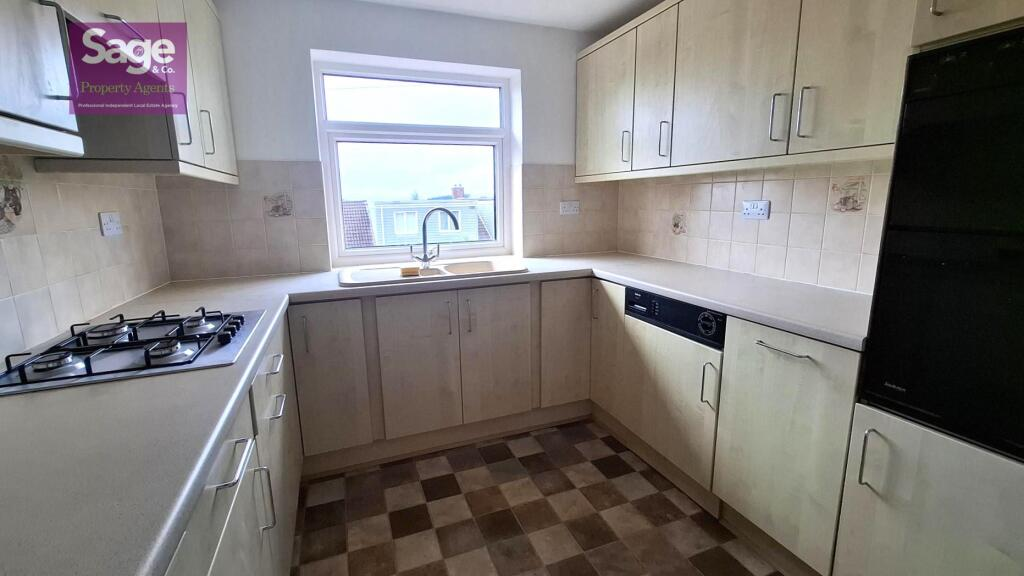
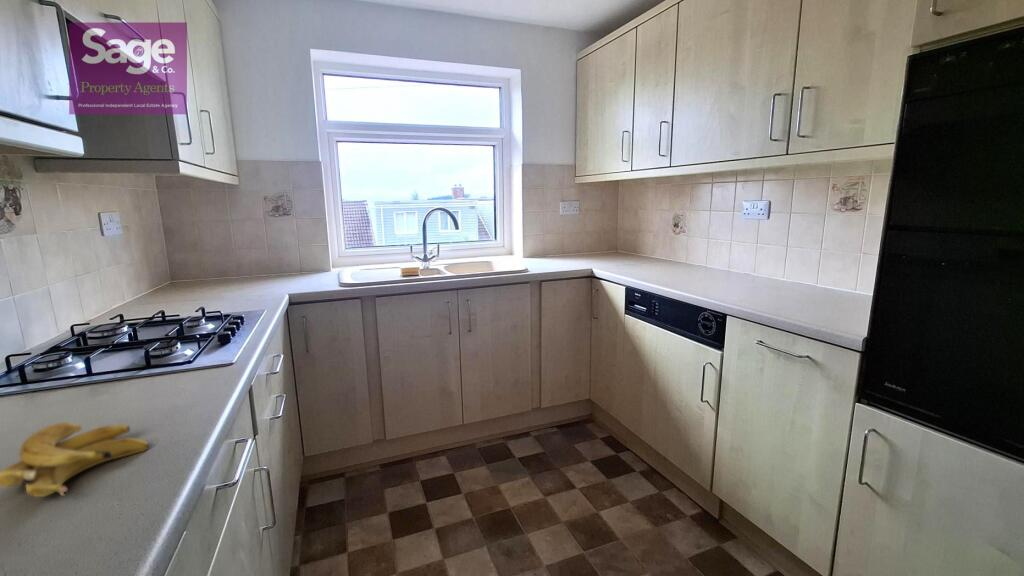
+ banana (78, 452)
